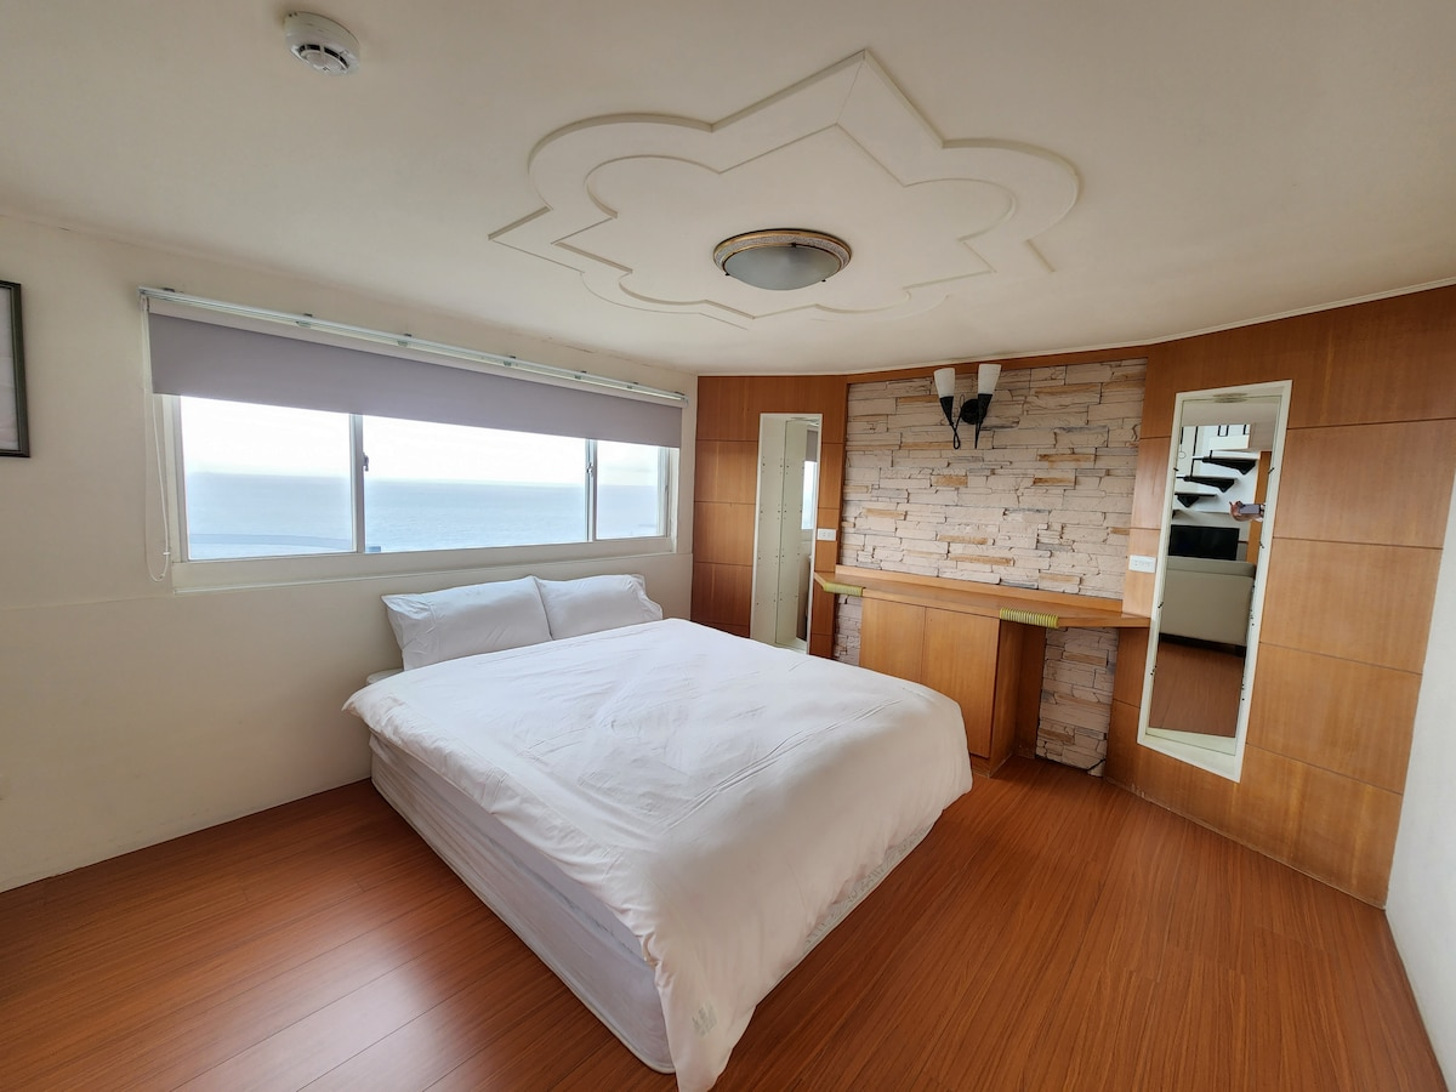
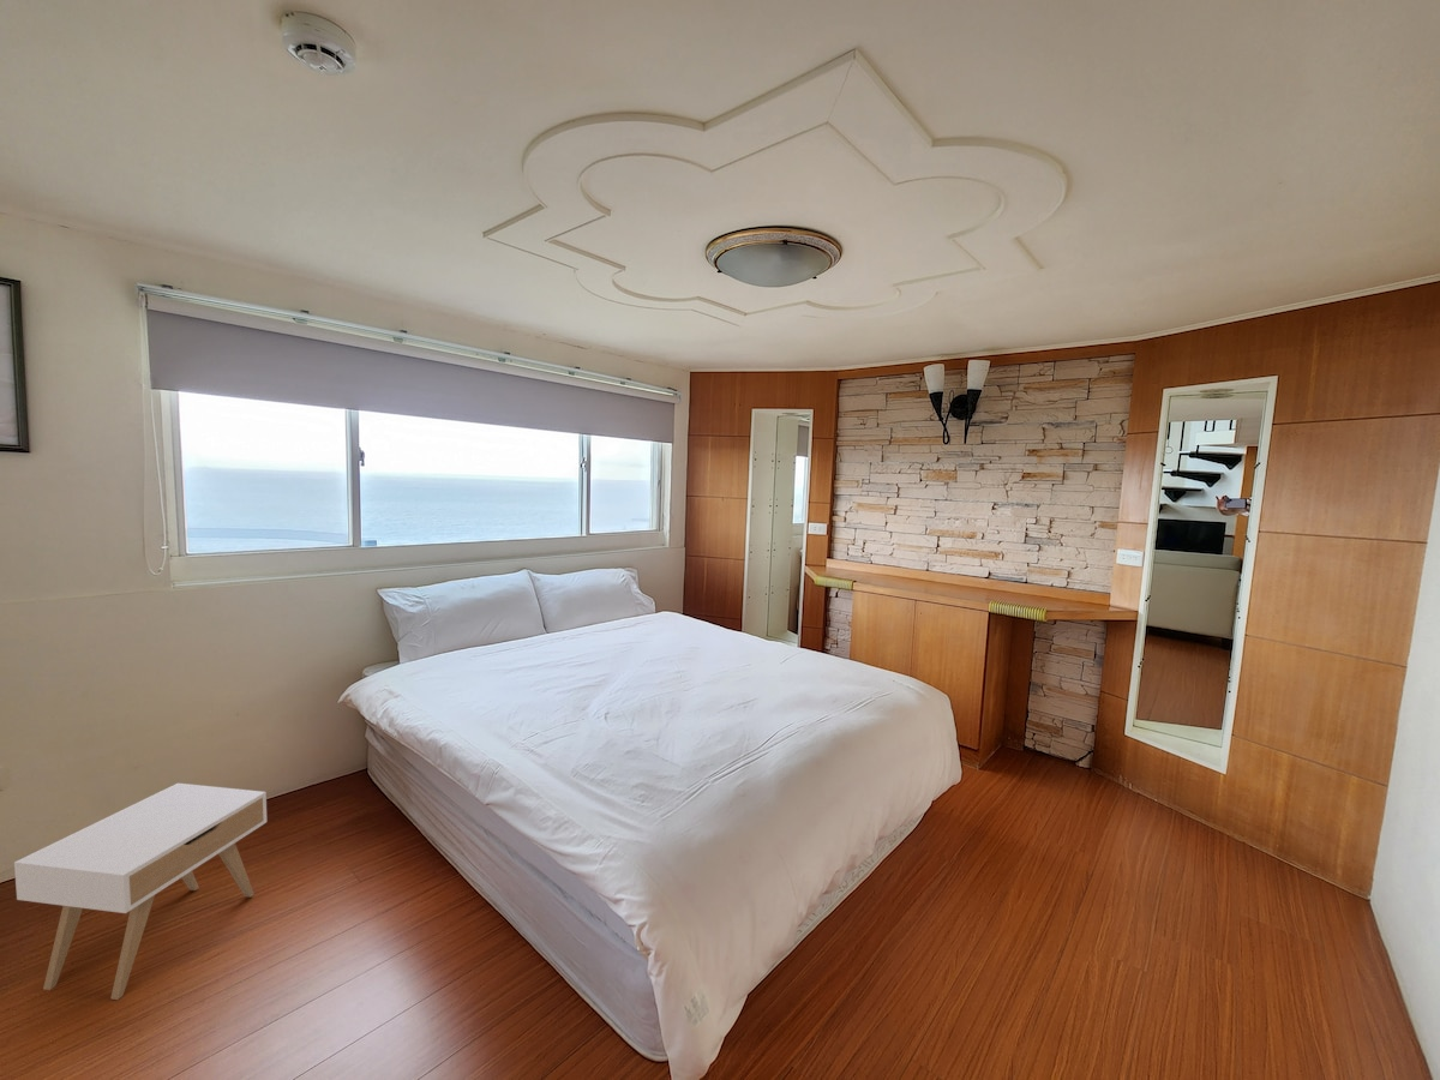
+ nightstand (156, 880)
